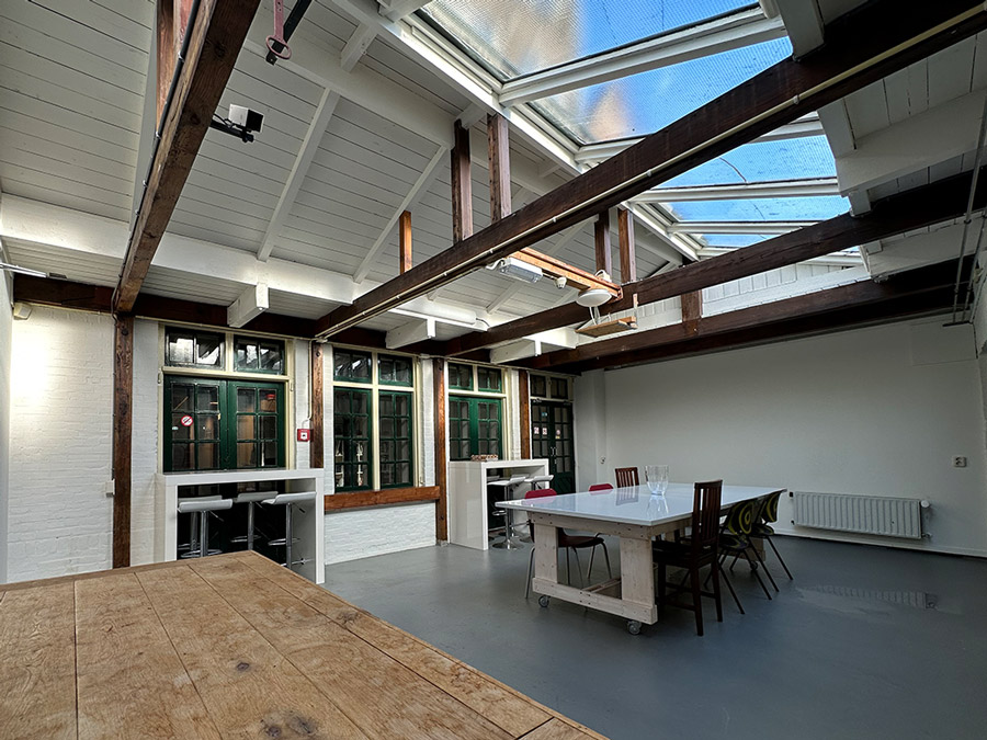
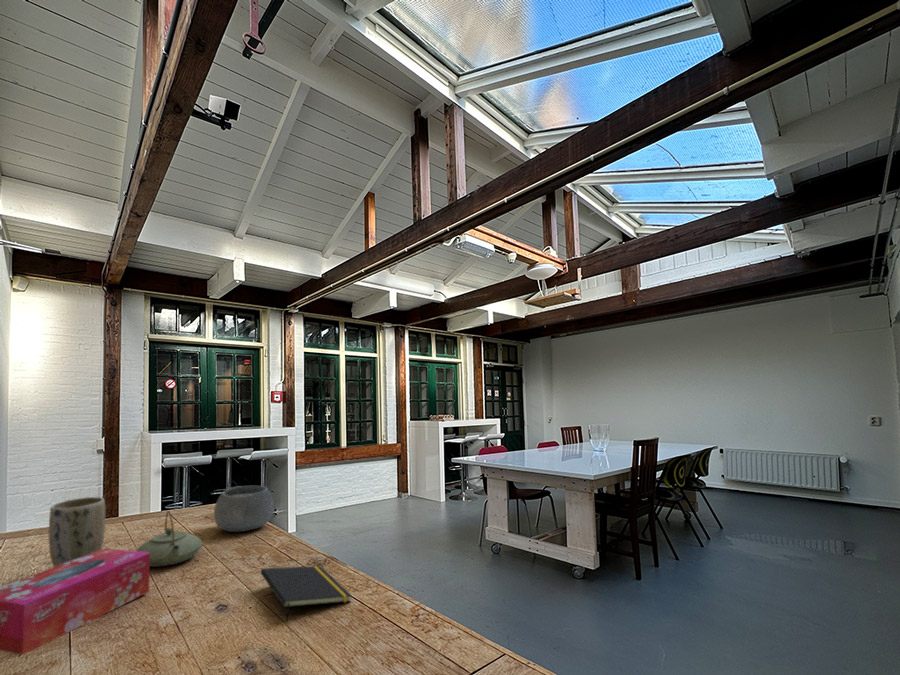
+ bowl (244, 508)
+ tissue box (70, 594)
+ notepad (304, 584)
+ teapot (169, 536)
+ plant pot (77, 536)
